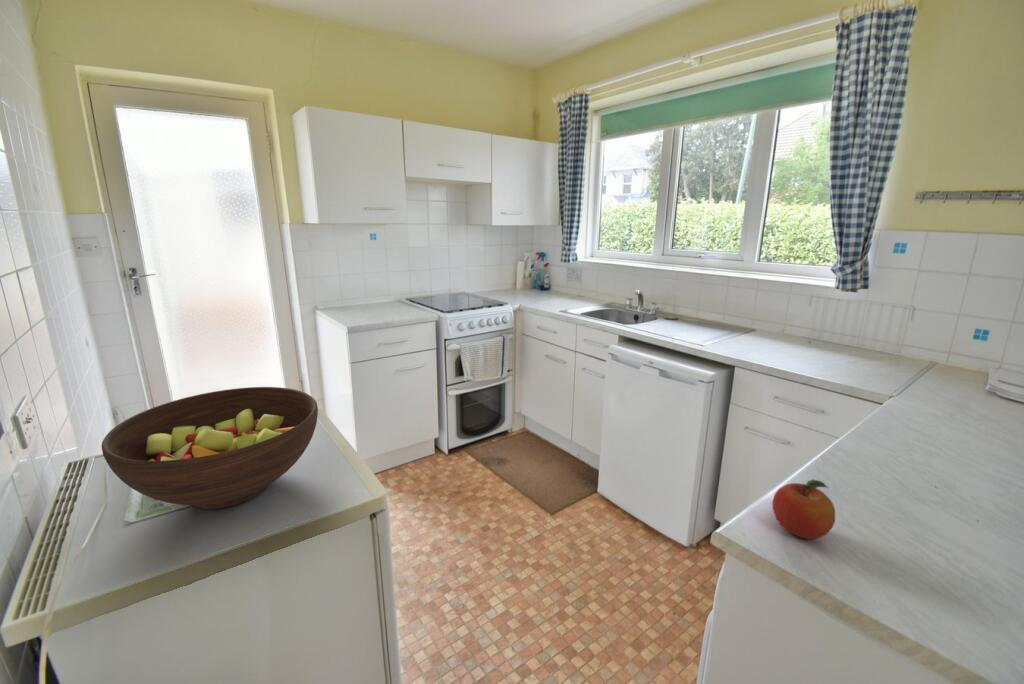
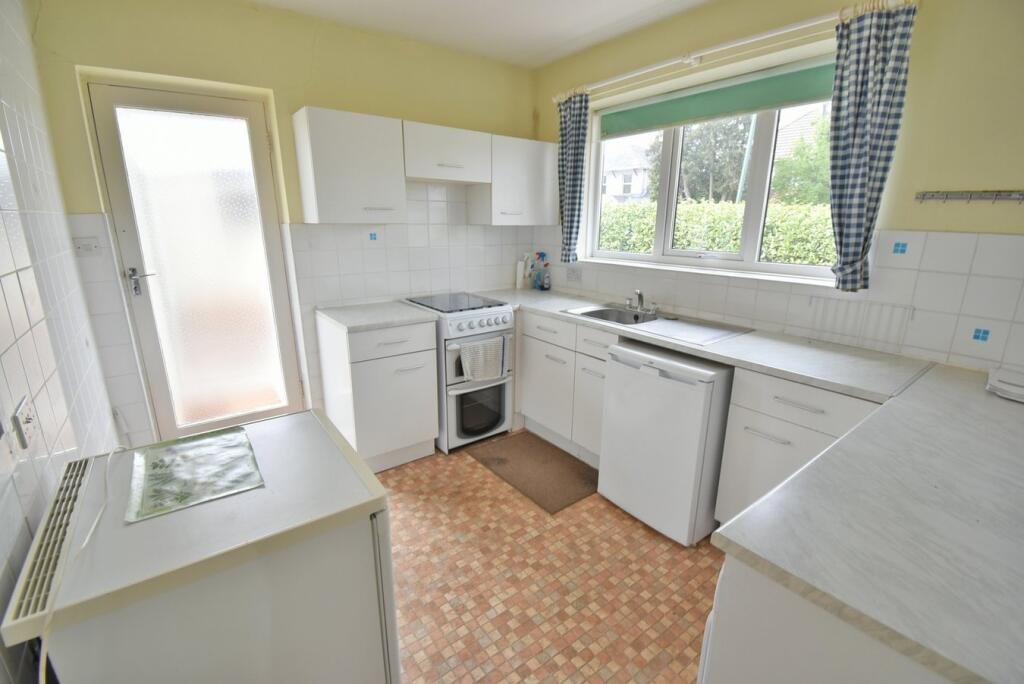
- fruit bowl (226, 454)
- fruit (803, 506)
